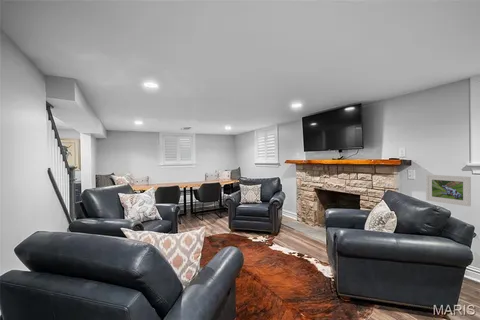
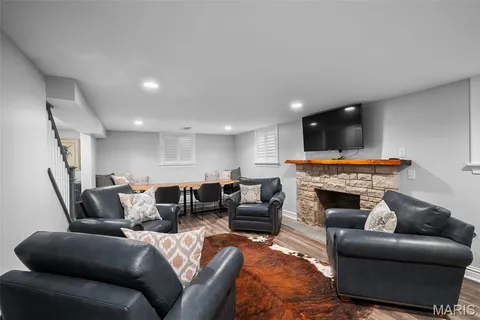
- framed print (446, 189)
